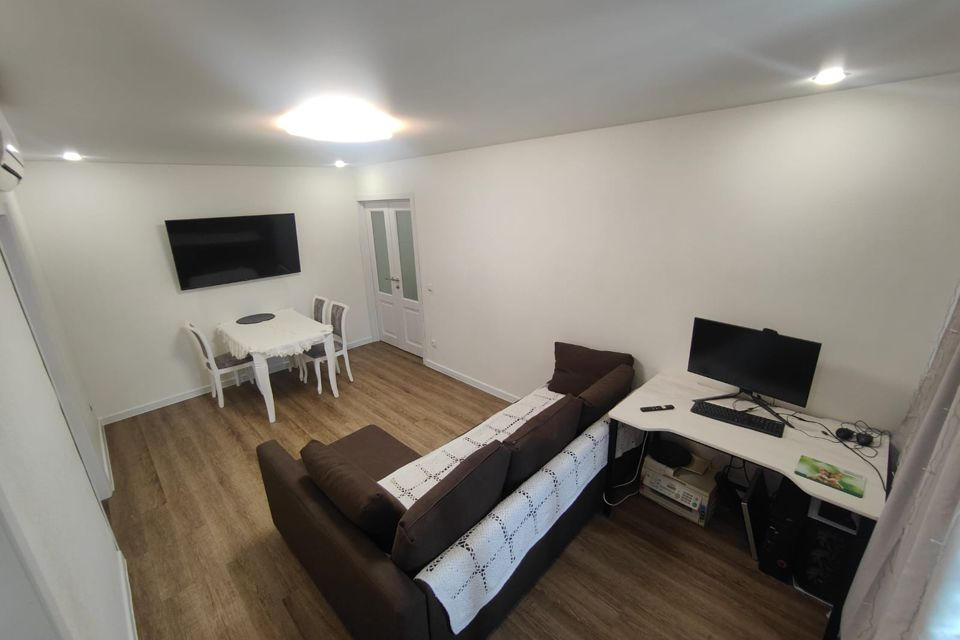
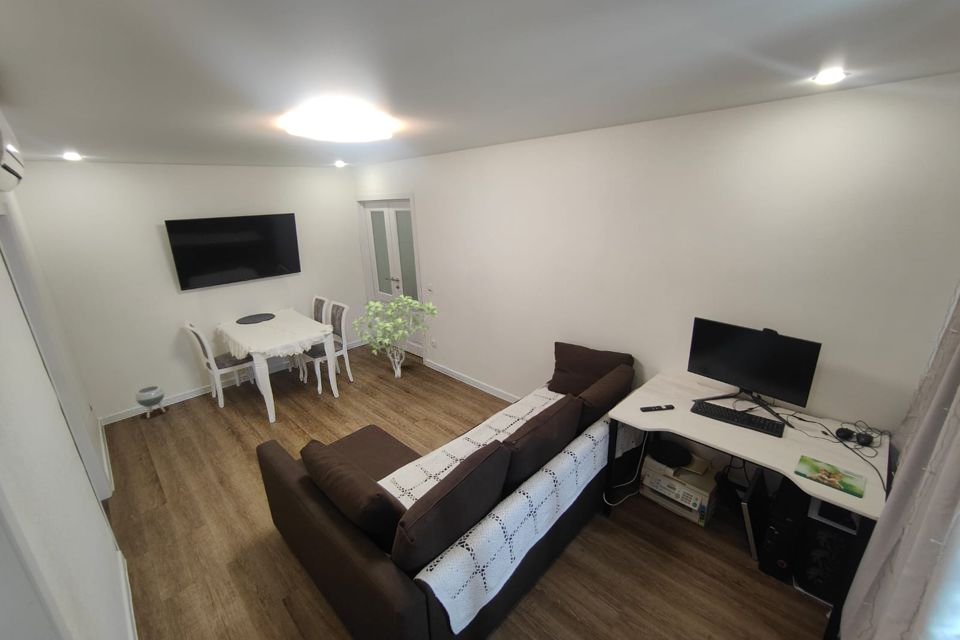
+ shrub (397, 337)
+ planter (151, 401)
